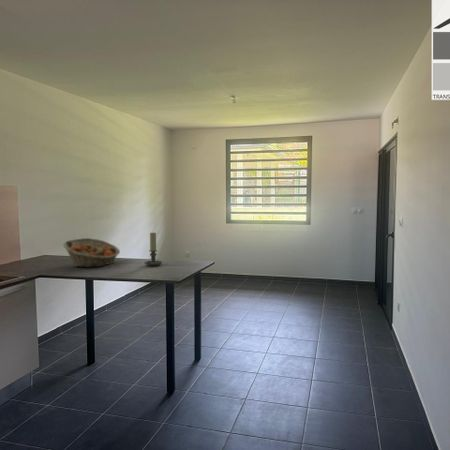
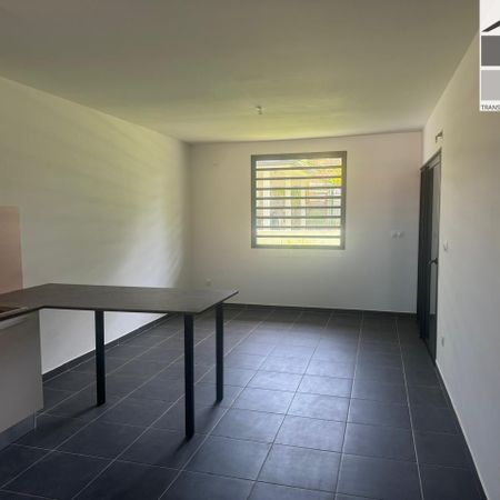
- fruit basket (92, 252)
- candle holder (152, 248)
